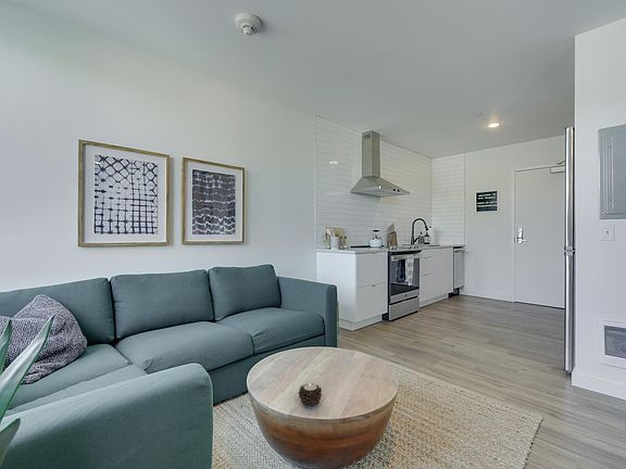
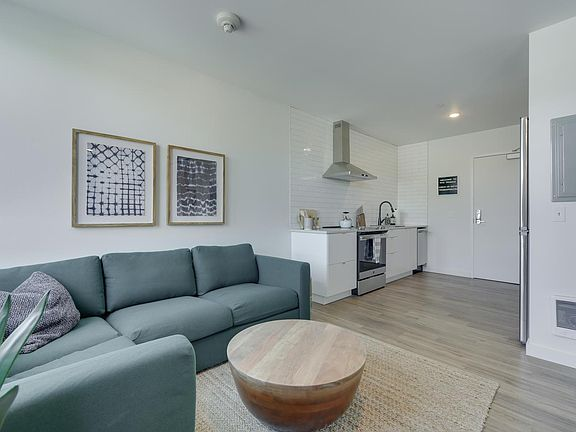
- candle (310, 394)
